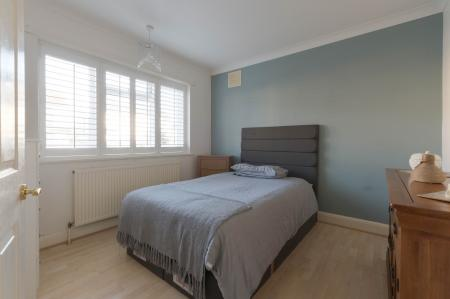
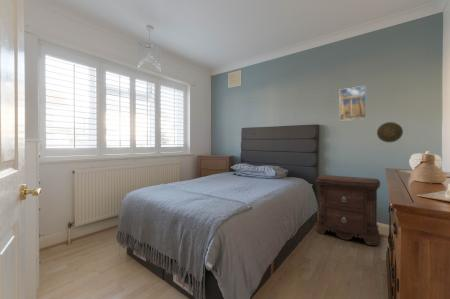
+ decorative plate (389, 132)
+ nightstand (346, 206)
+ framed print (352, 104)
